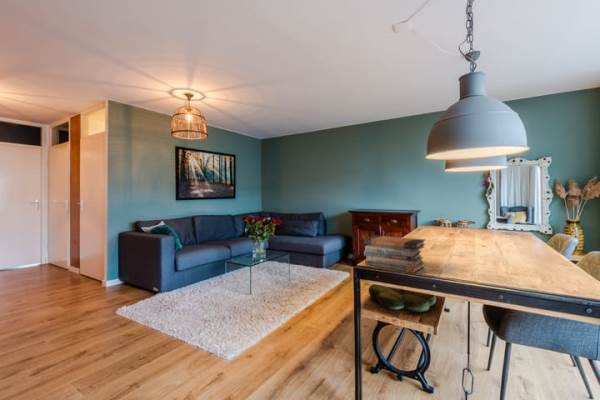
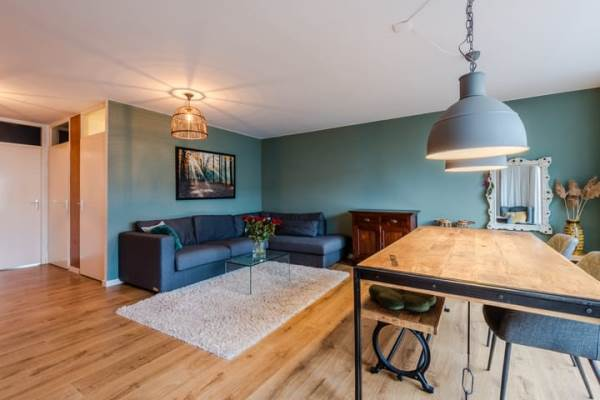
- book stack (393, 252)
